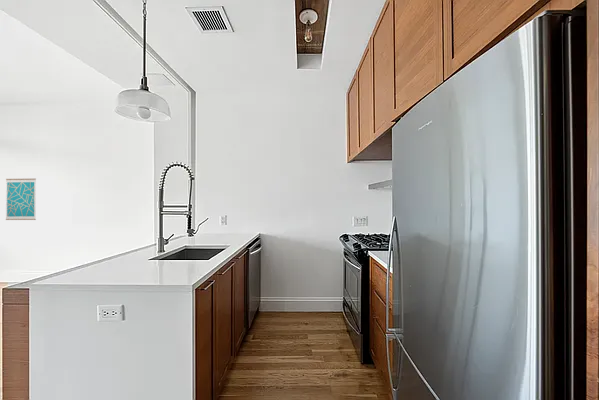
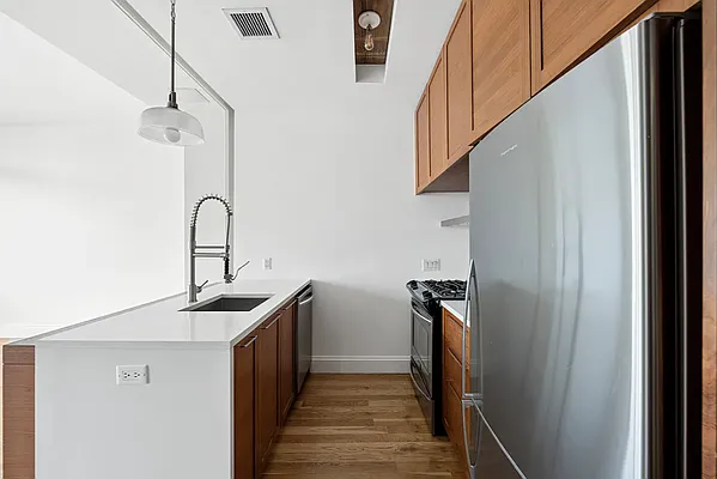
- wall art (20, 199)
